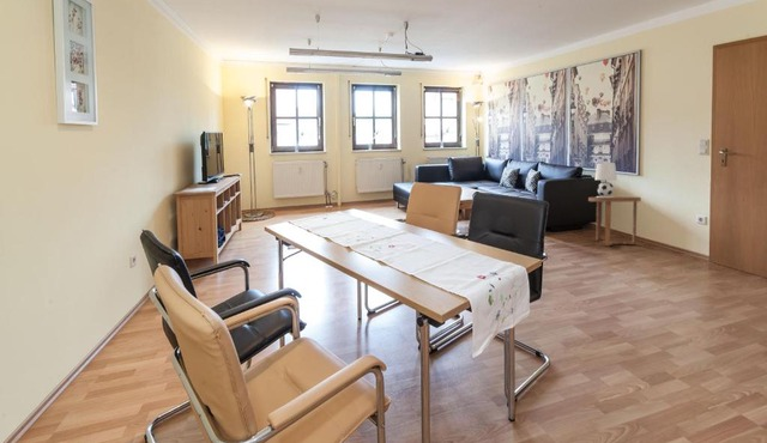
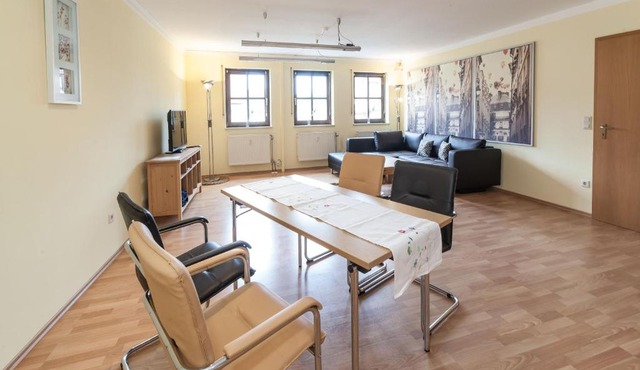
- side table (610, 218)
- table lamp (605, 180)
